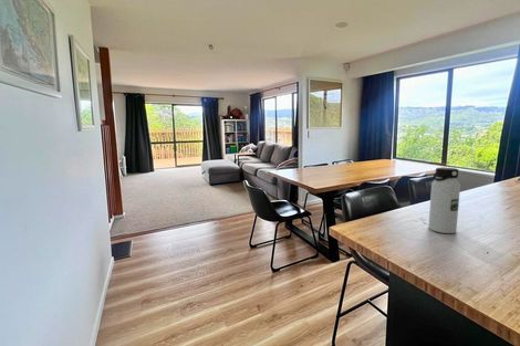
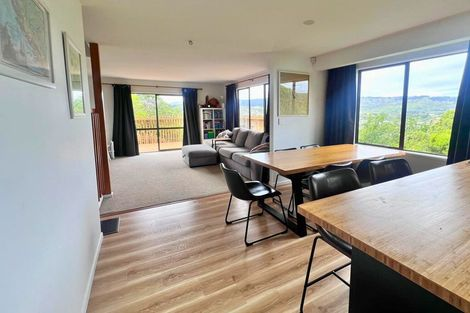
- water bottle (444, 199)
